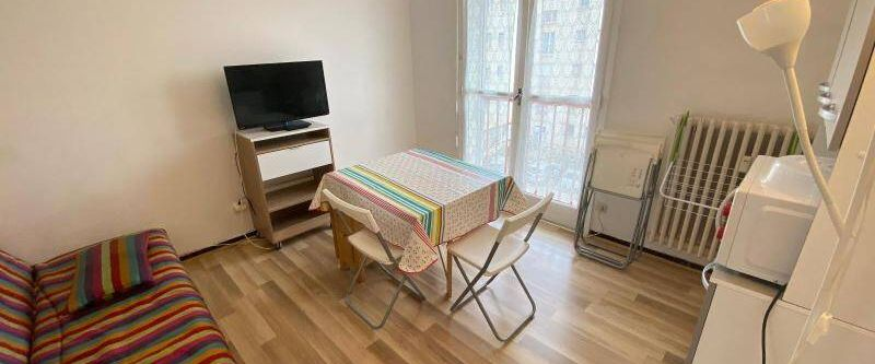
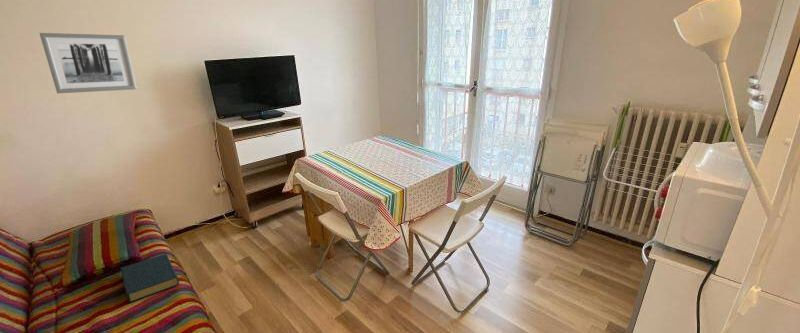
+ hardback book (149, 276)
+ wall art (91, 63)
